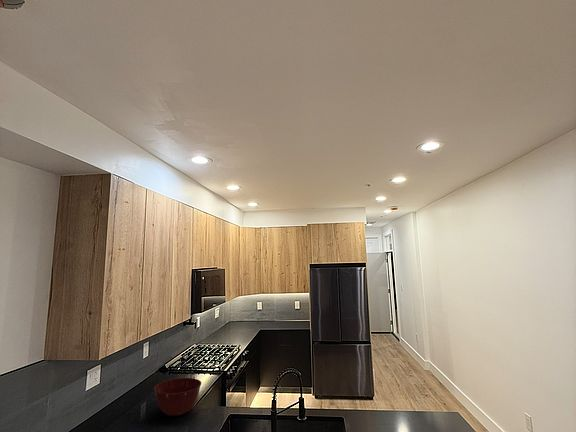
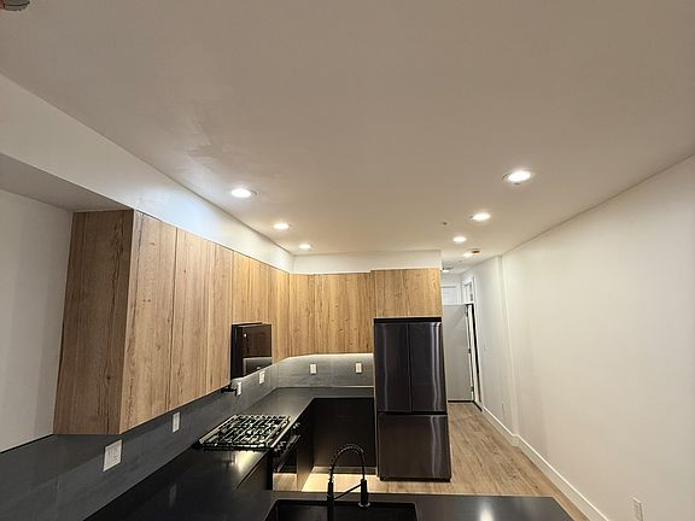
- mixing bowl (177, 397)
